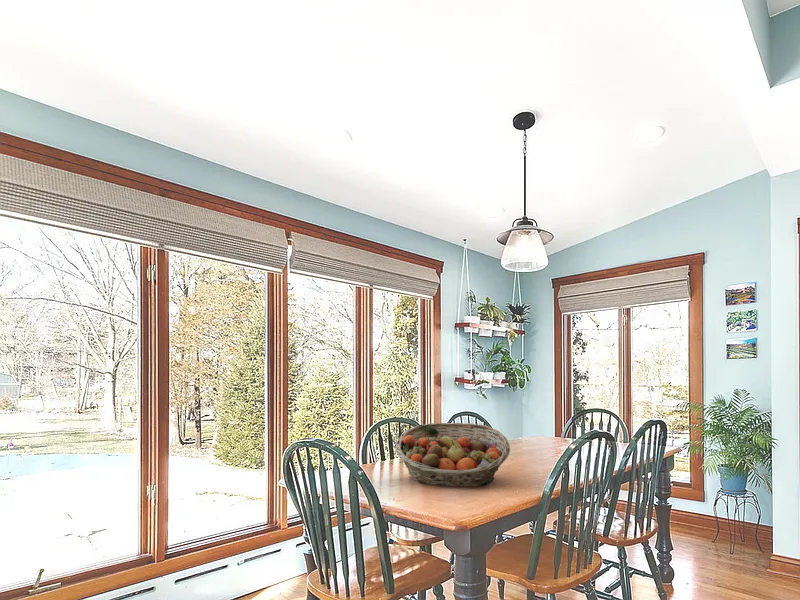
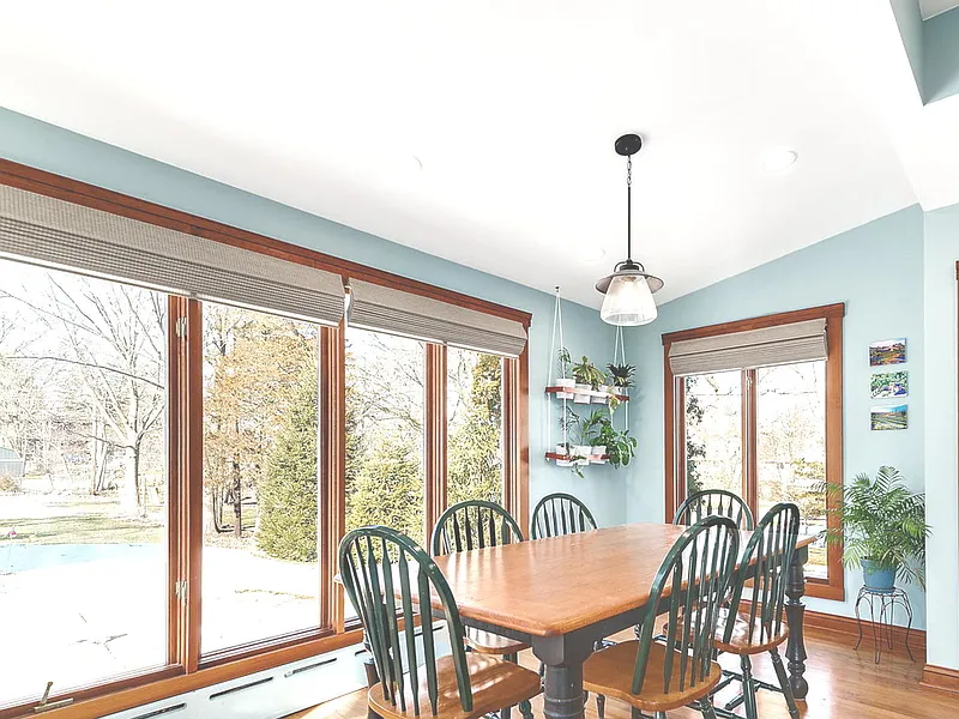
- fruit basket (452, 454)
